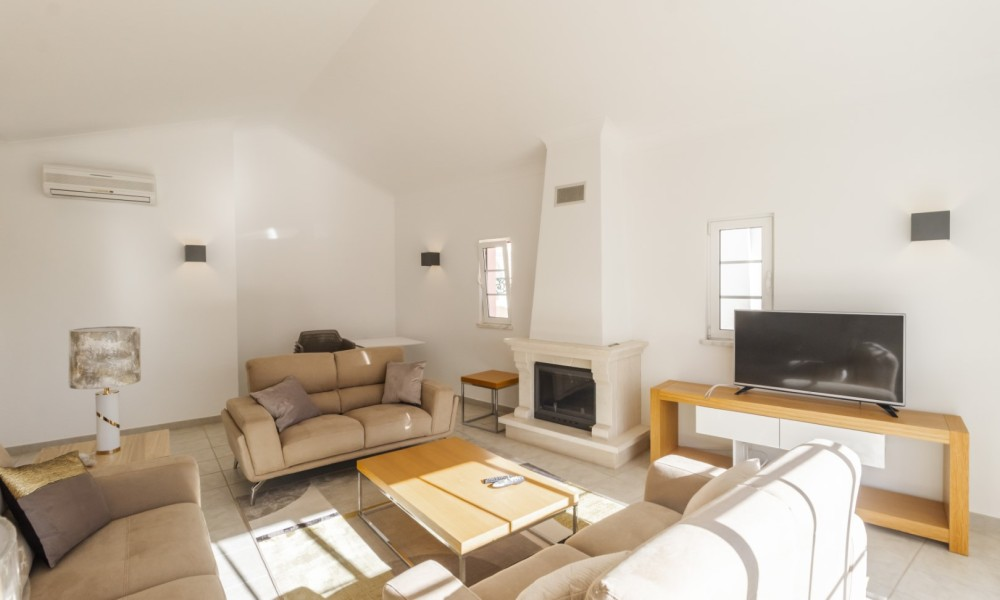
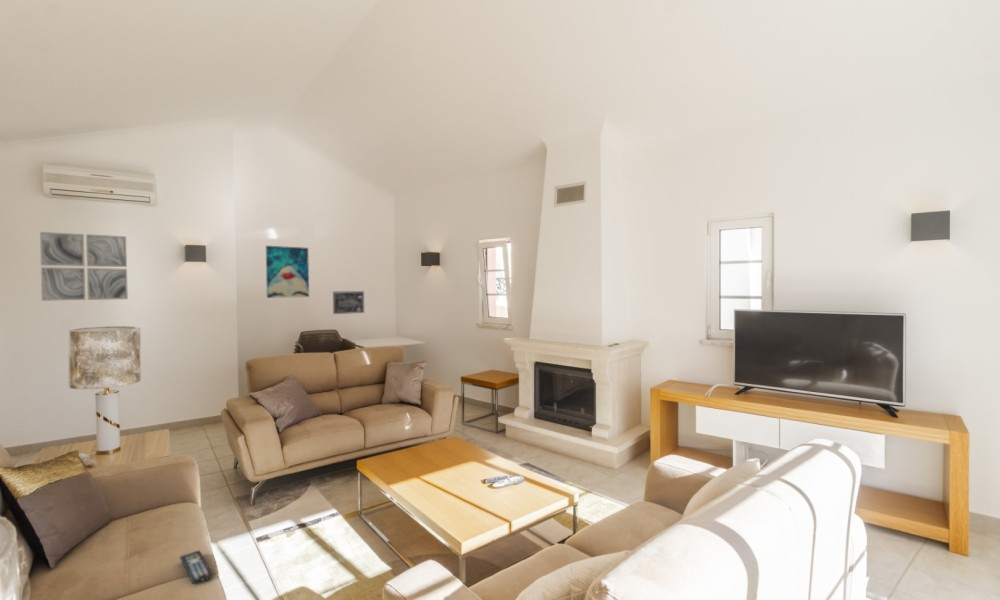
+ wall art (288, 272)
+ wall art (84, 268)
+ remote control (195, 566)
+ wall art (348, 302)
